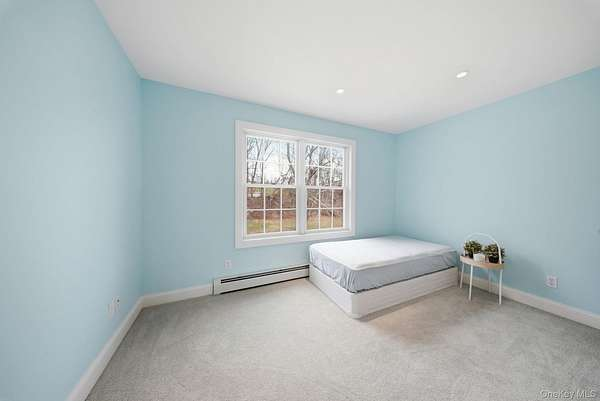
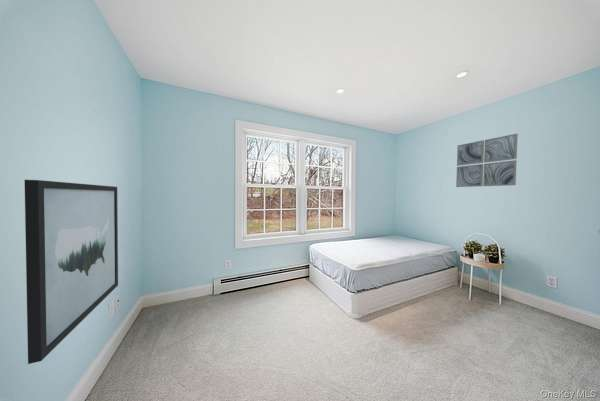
+ wall art (484, 162)
+ wall art (85, 249)
